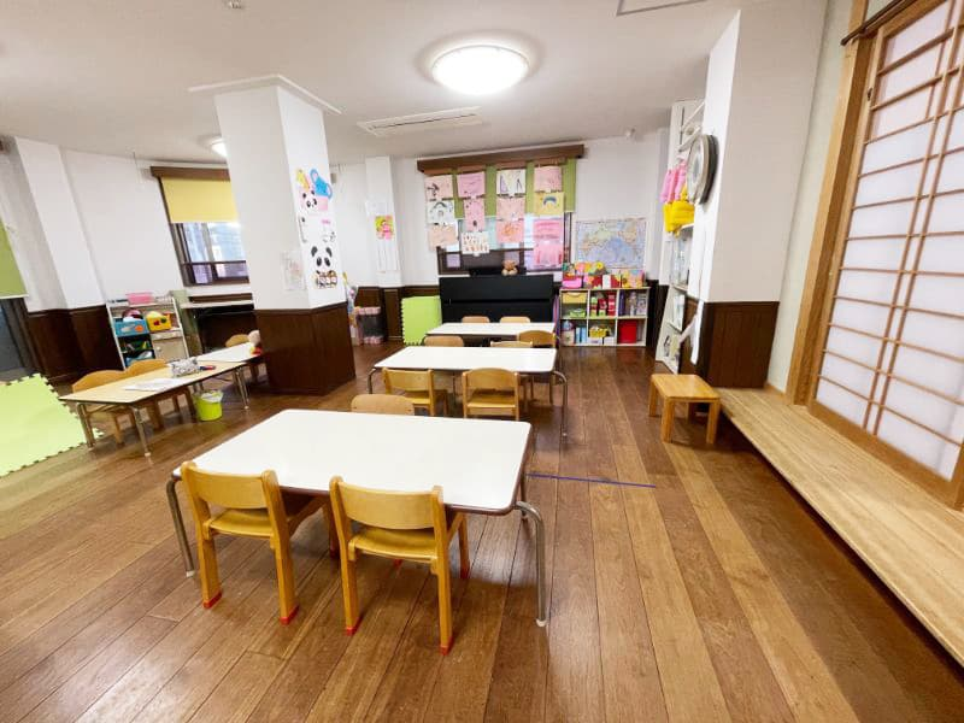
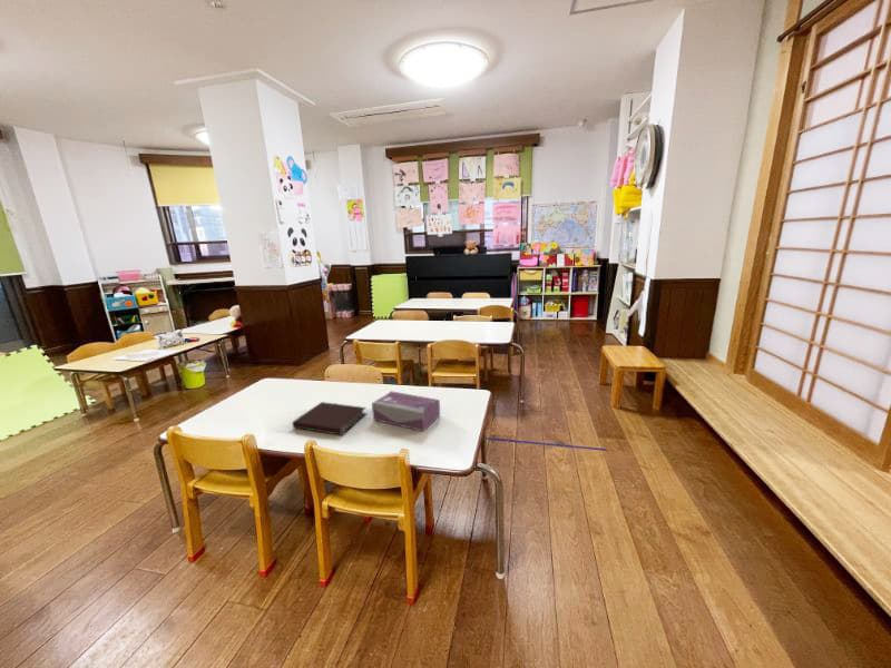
+ tissue box (405, 409)
+ notebook (331, 418)
